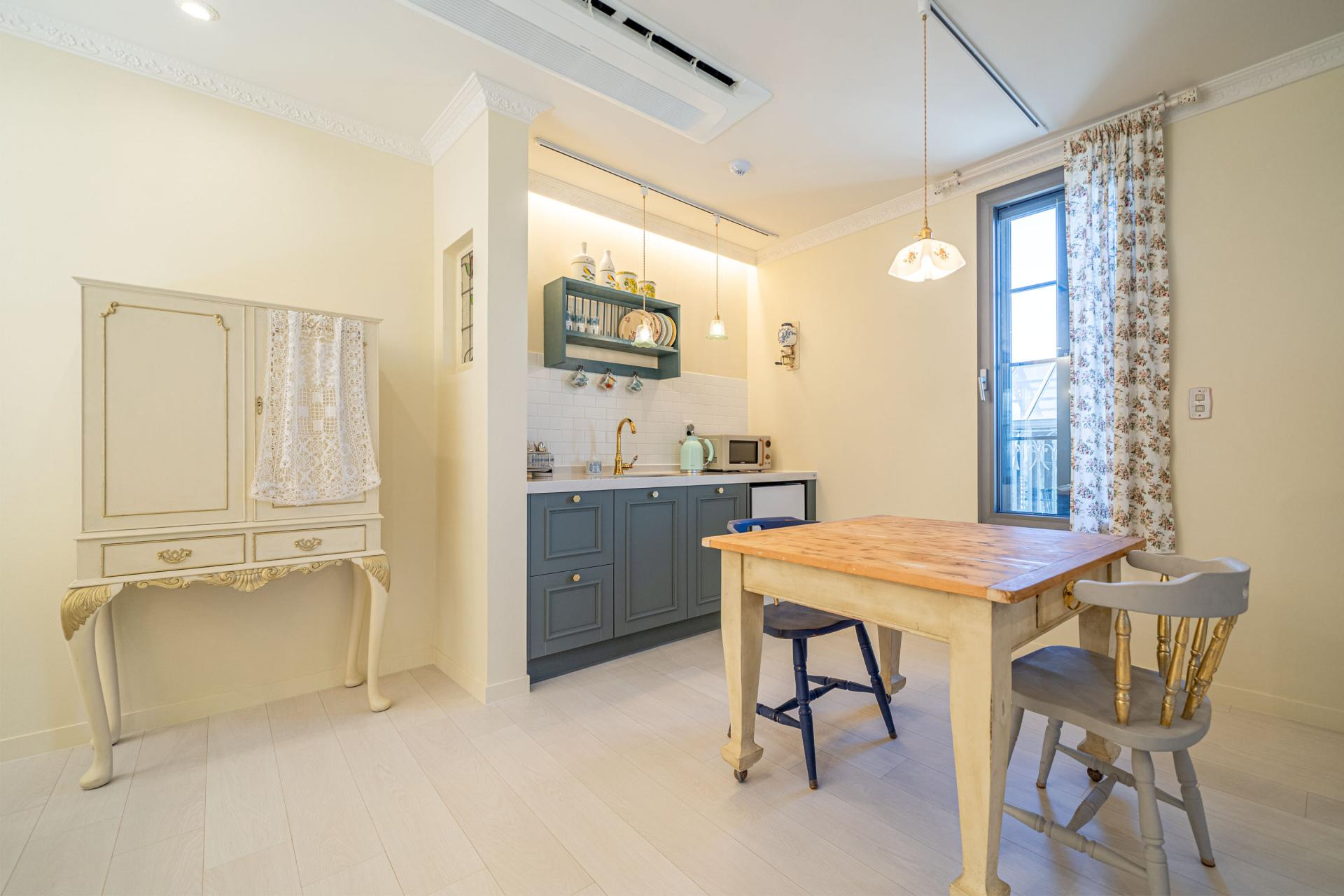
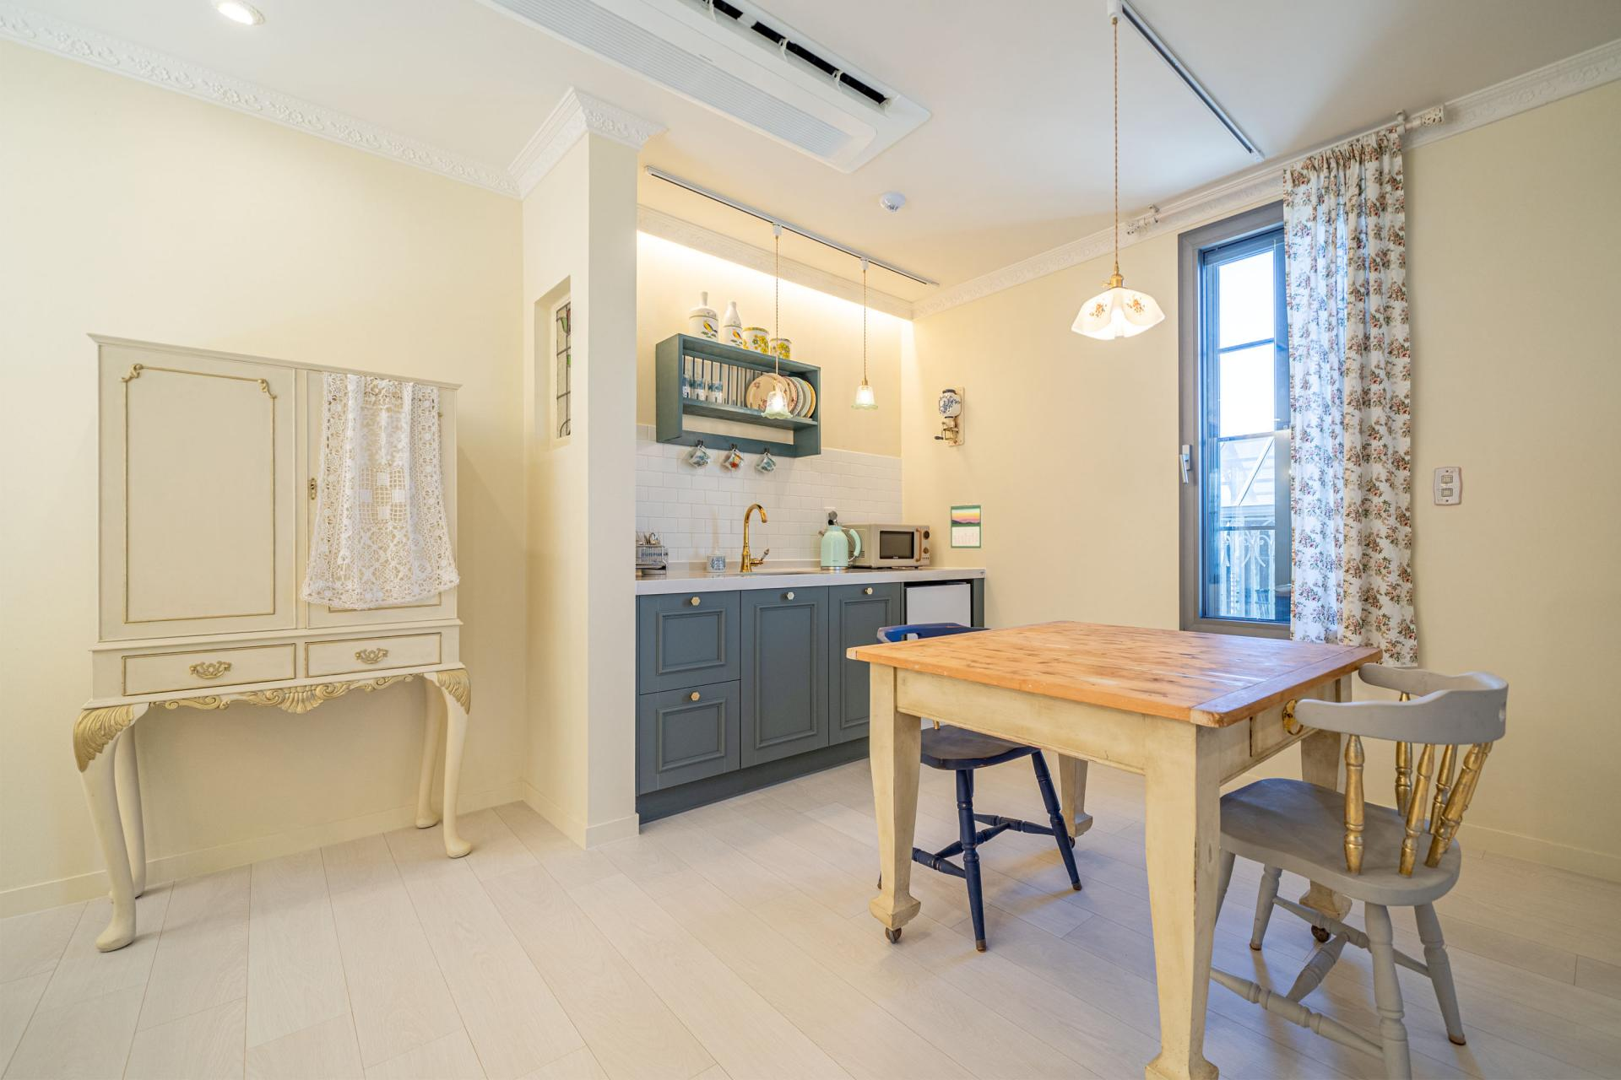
+ calendar (966, 526)
